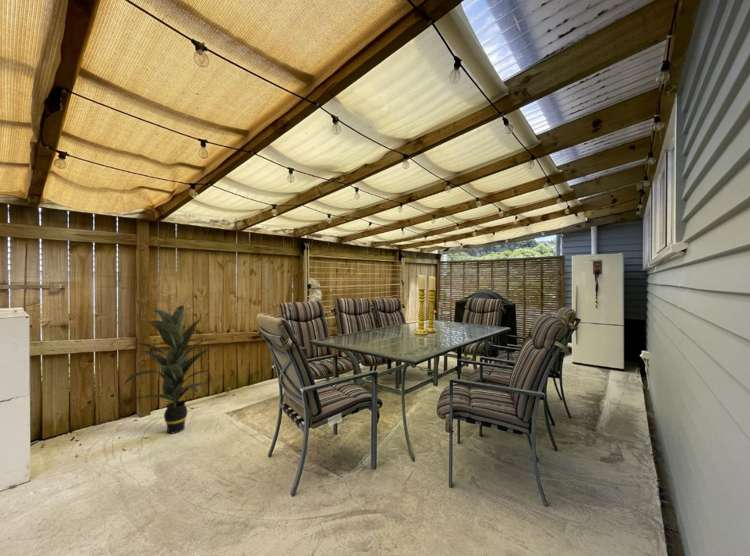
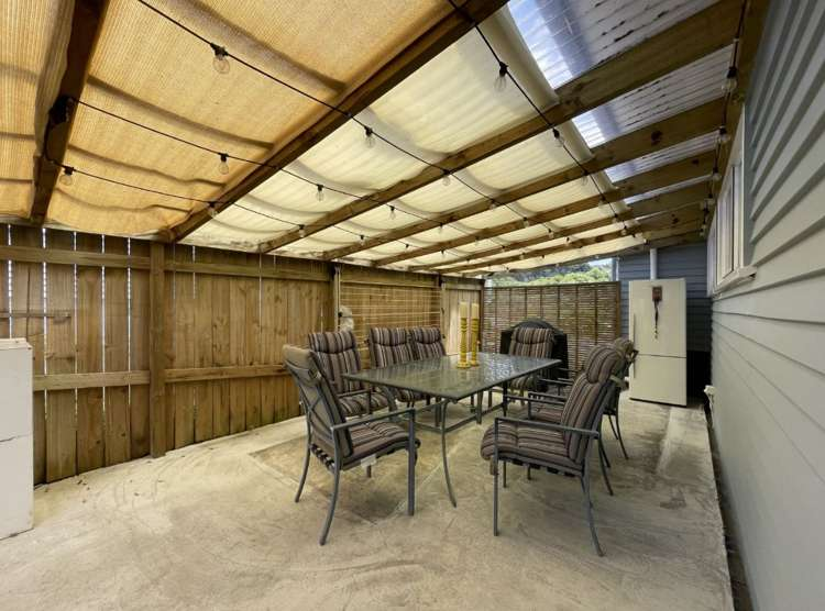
- indoor plant (174, 368)
